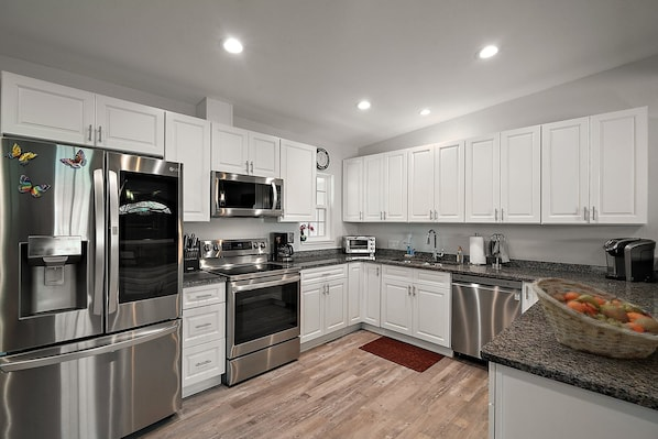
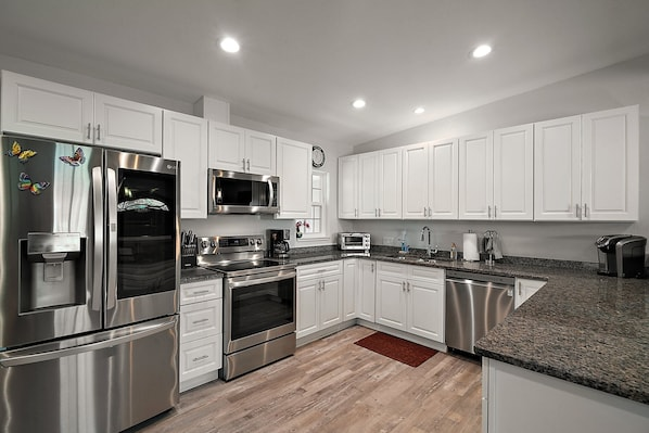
- fruit basket (593, 312)
